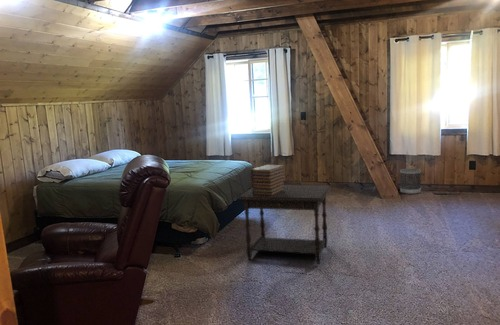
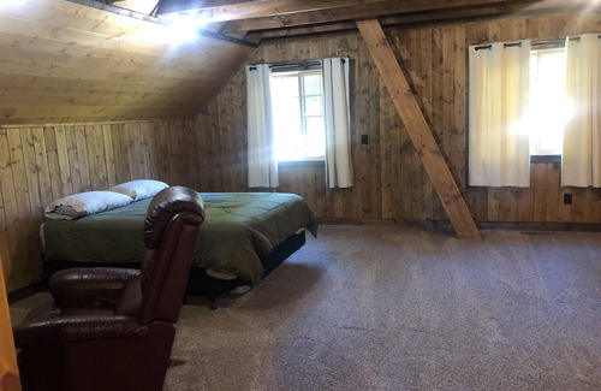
- book stack (268, 179)
- wastebasket (410, 180)
- side table (287, 209)
